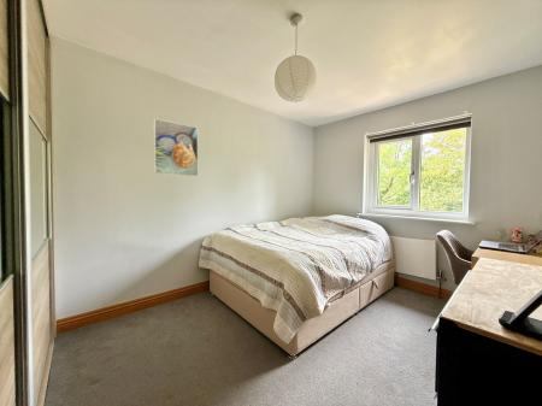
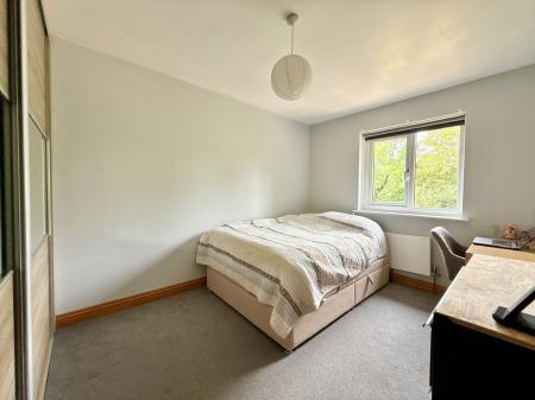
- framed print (177, 149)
